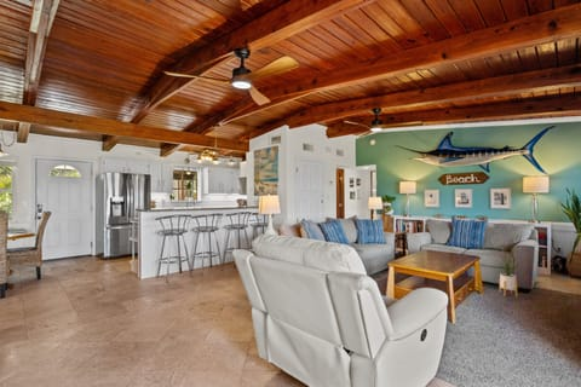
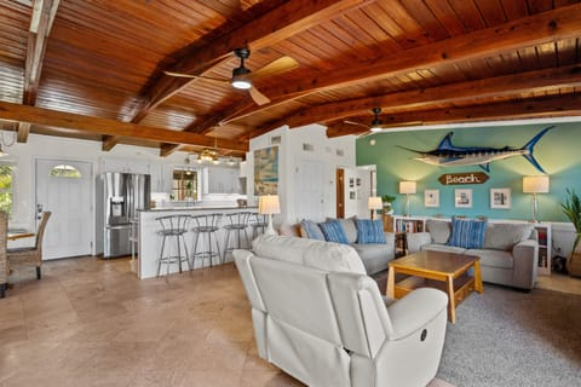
- house plant (508, 268)
